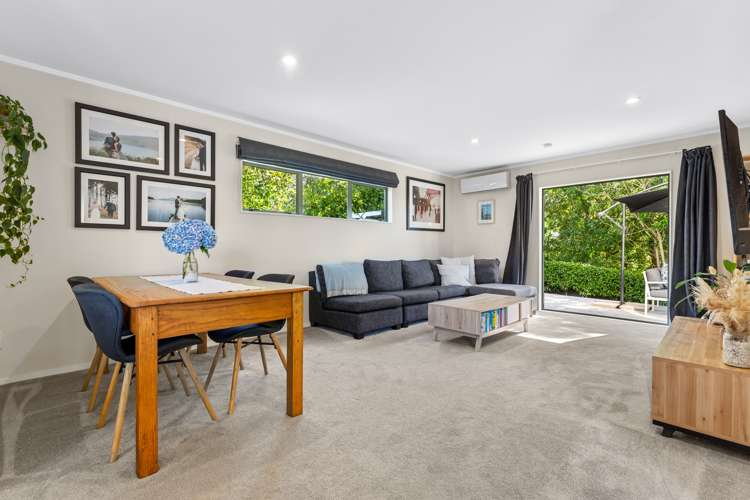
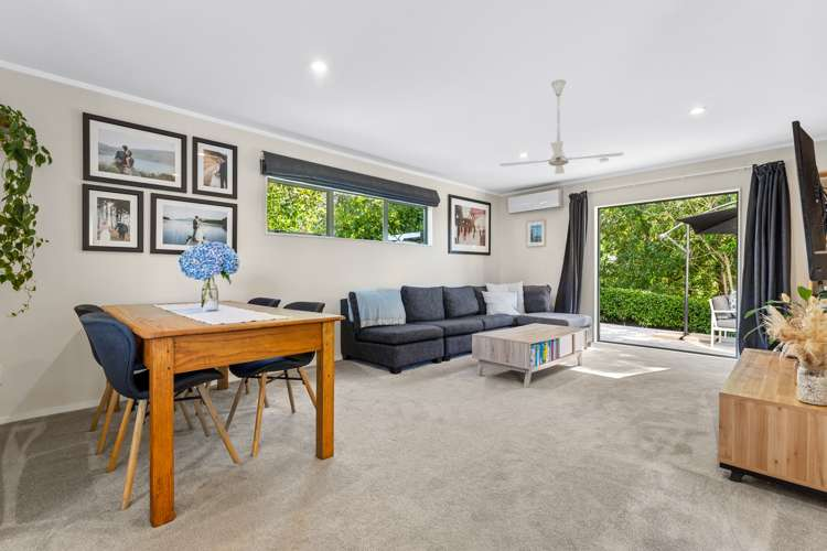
+ ceiling fan (558, 123)
